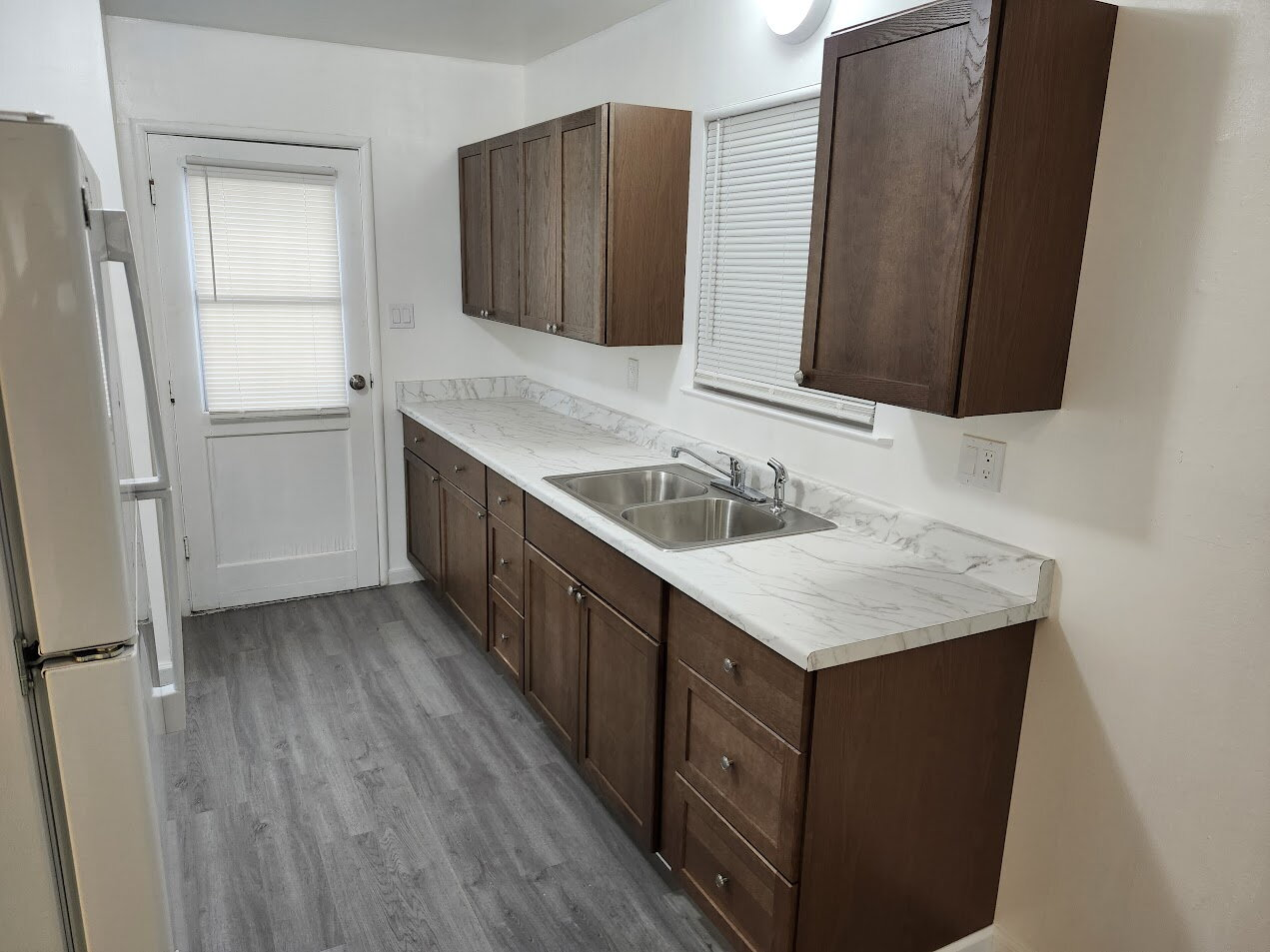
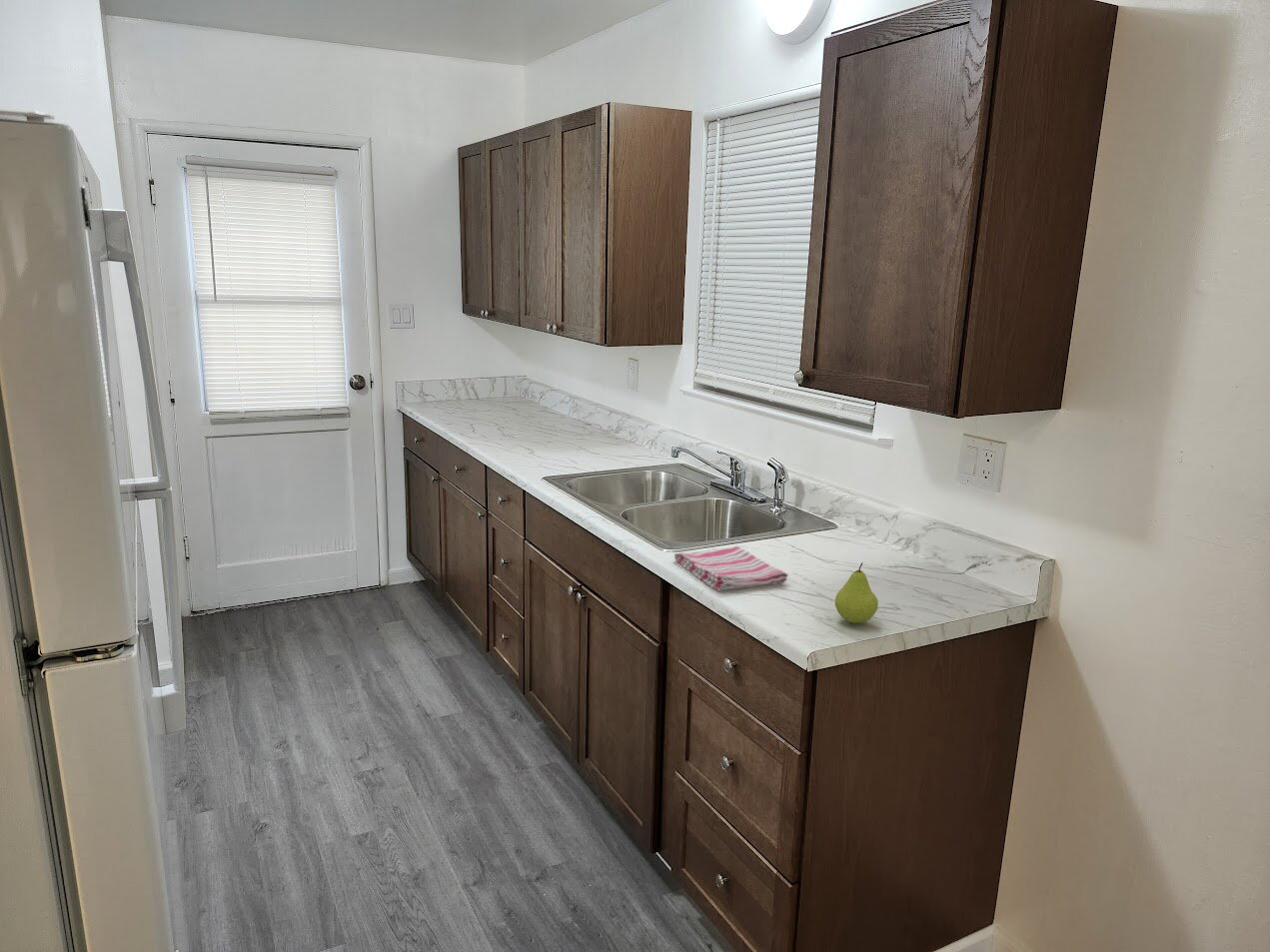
+ fruit (857, 592)
+ dish towel (728, 564)
